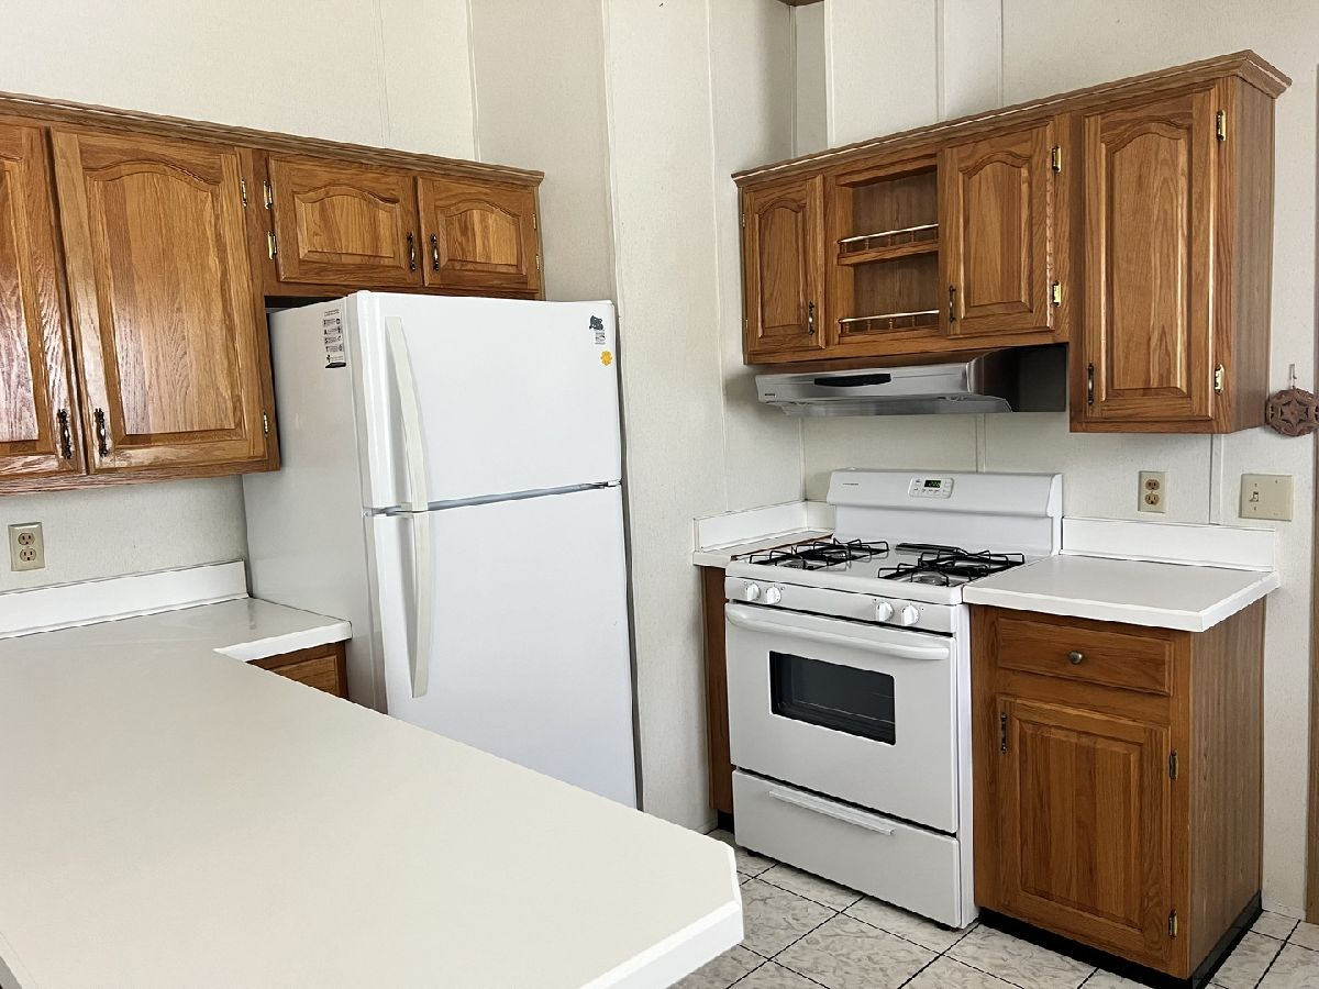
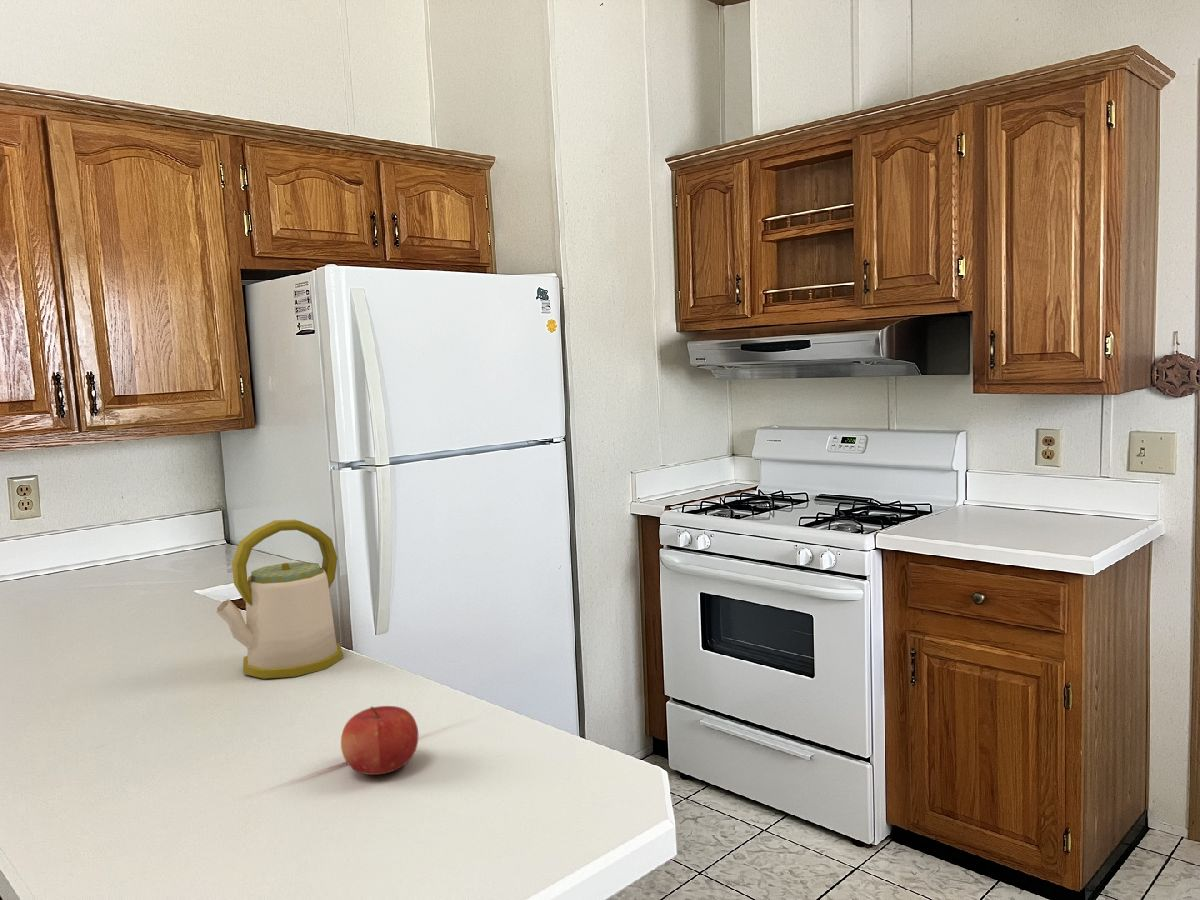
+ fruit (380, 736)
+ kettle (278, 593)
